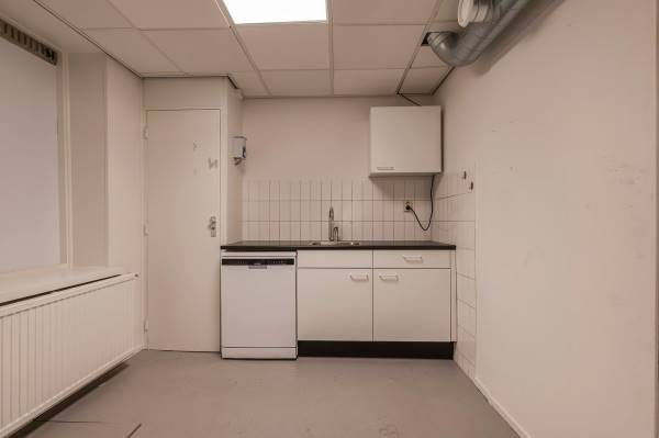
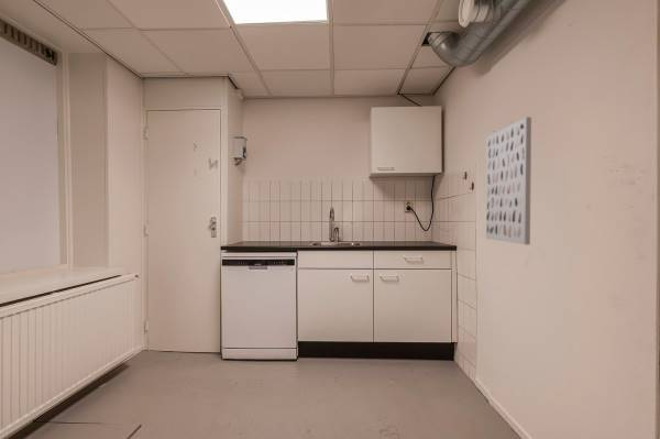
+ wall art (505, 185)
